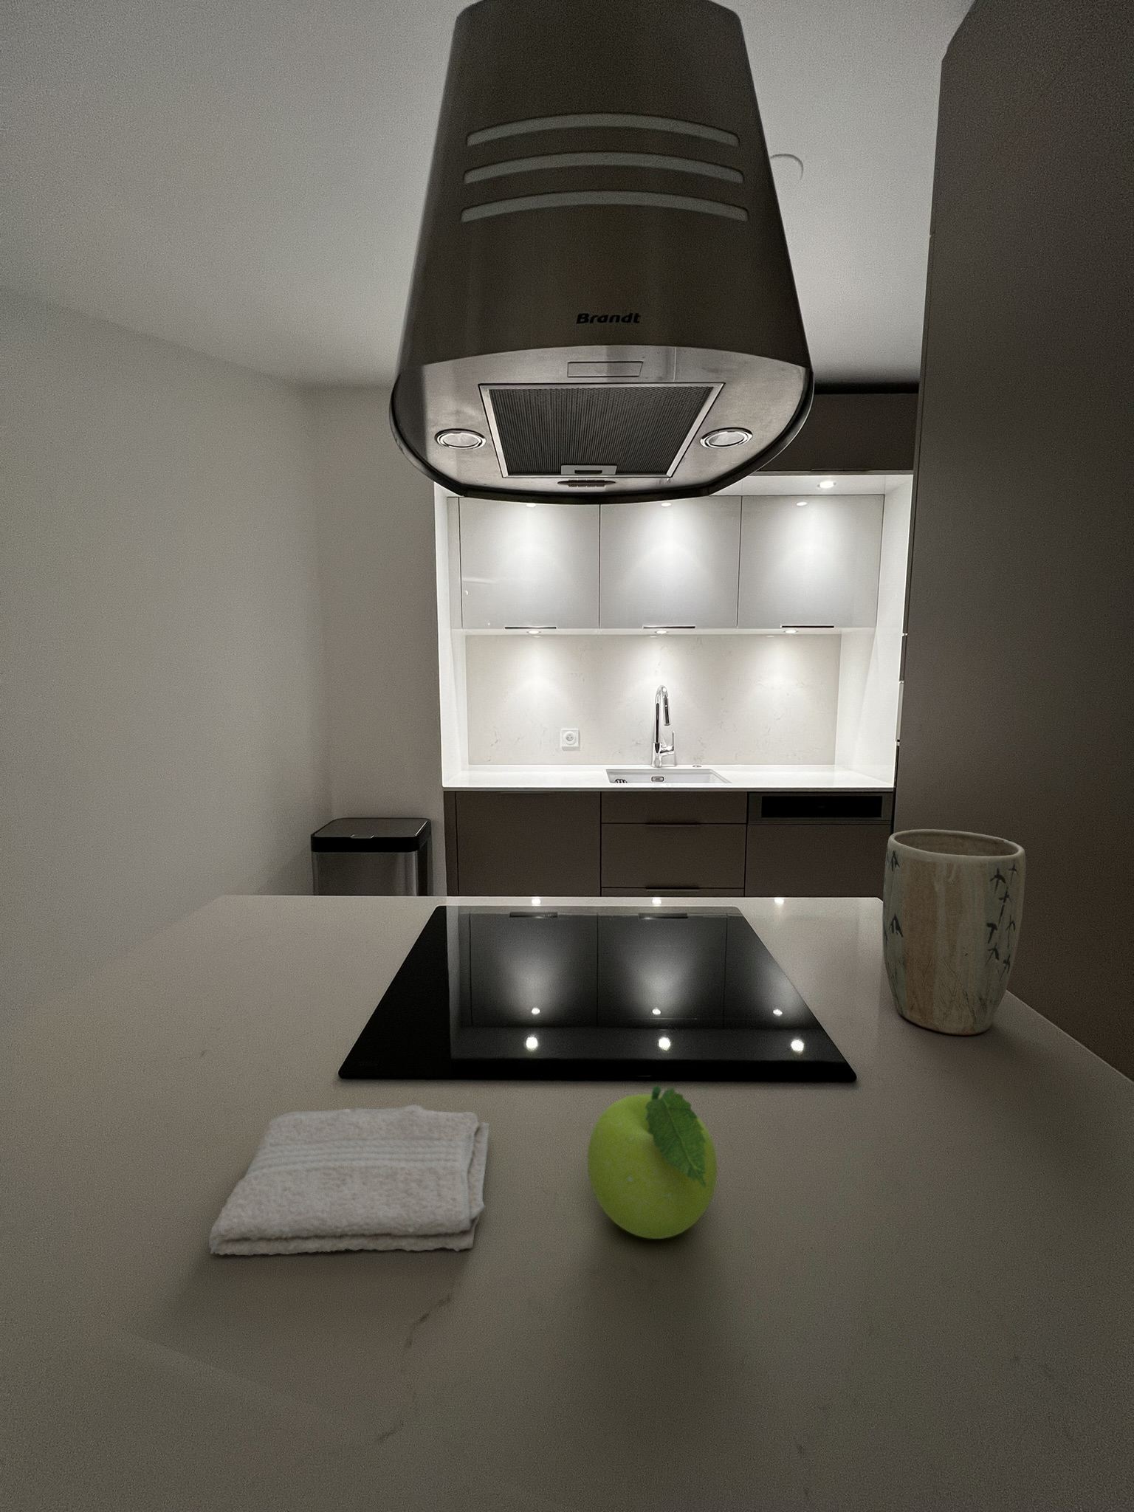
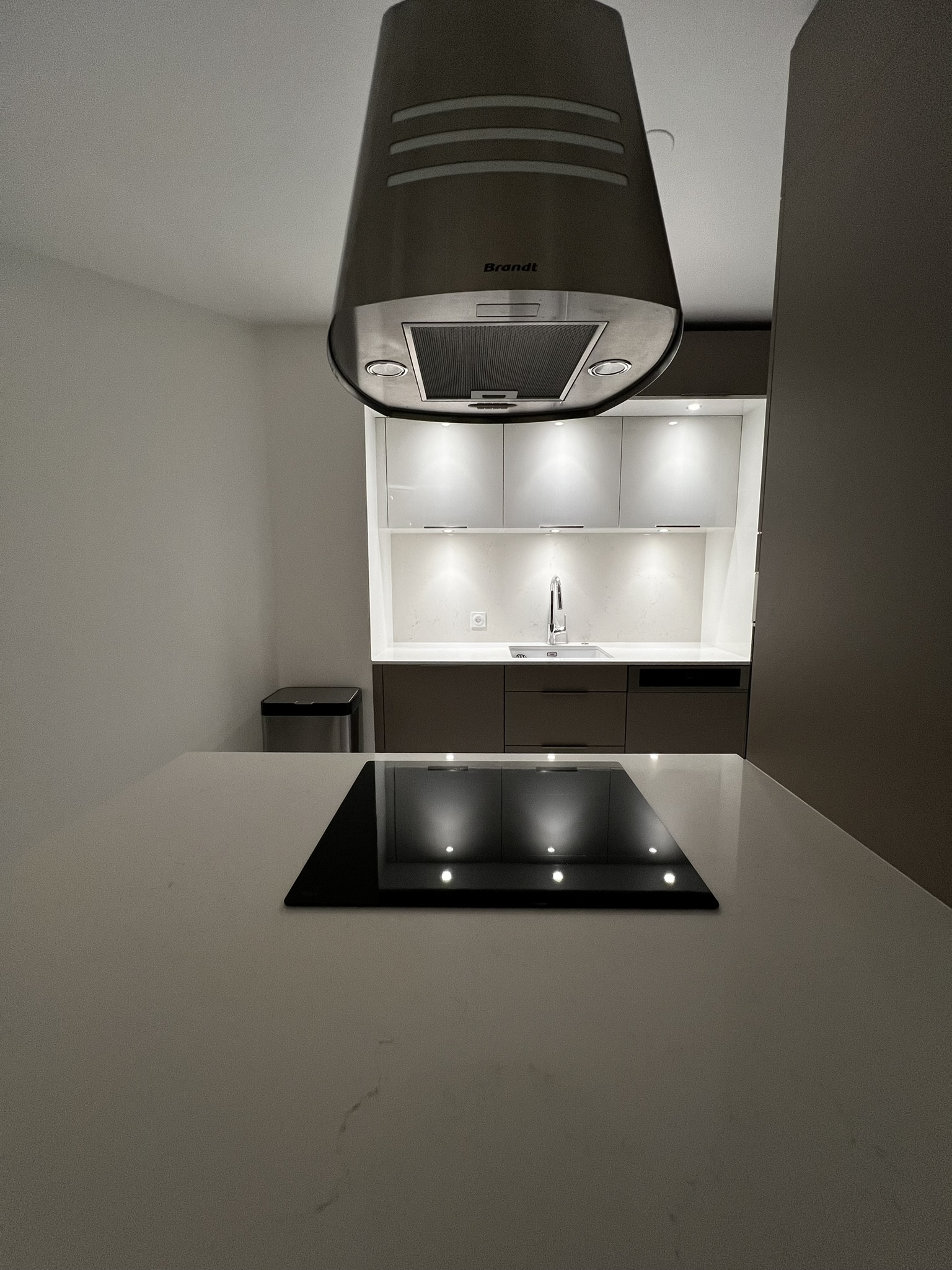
- plant pot (948, 929)
- washcloth (364, 1174)
- fruit (660, 1164)
